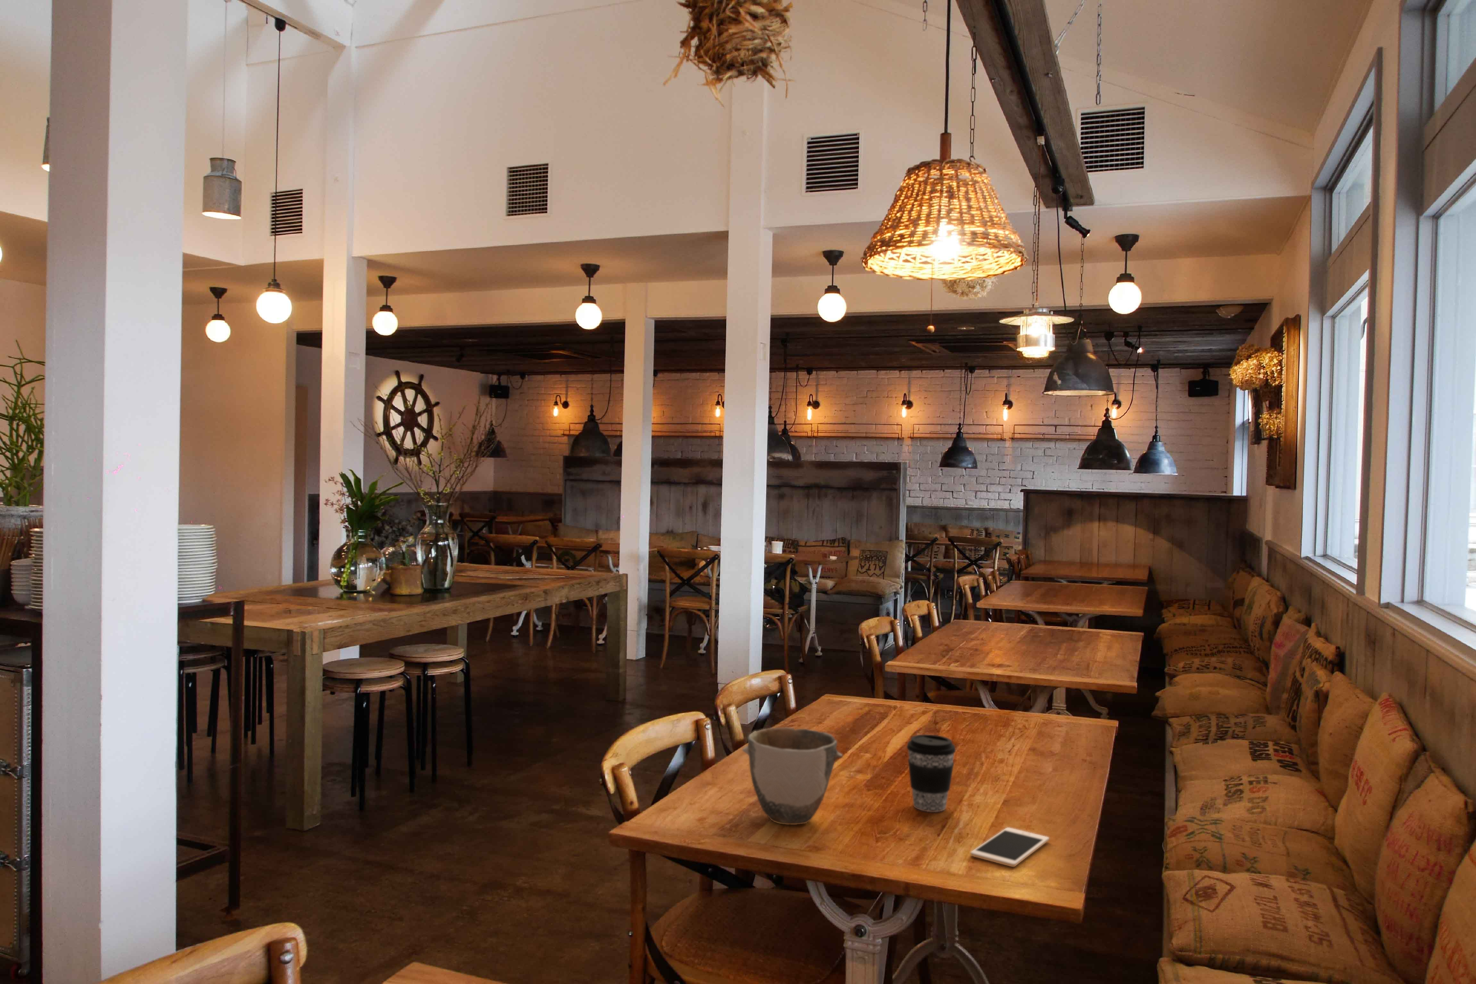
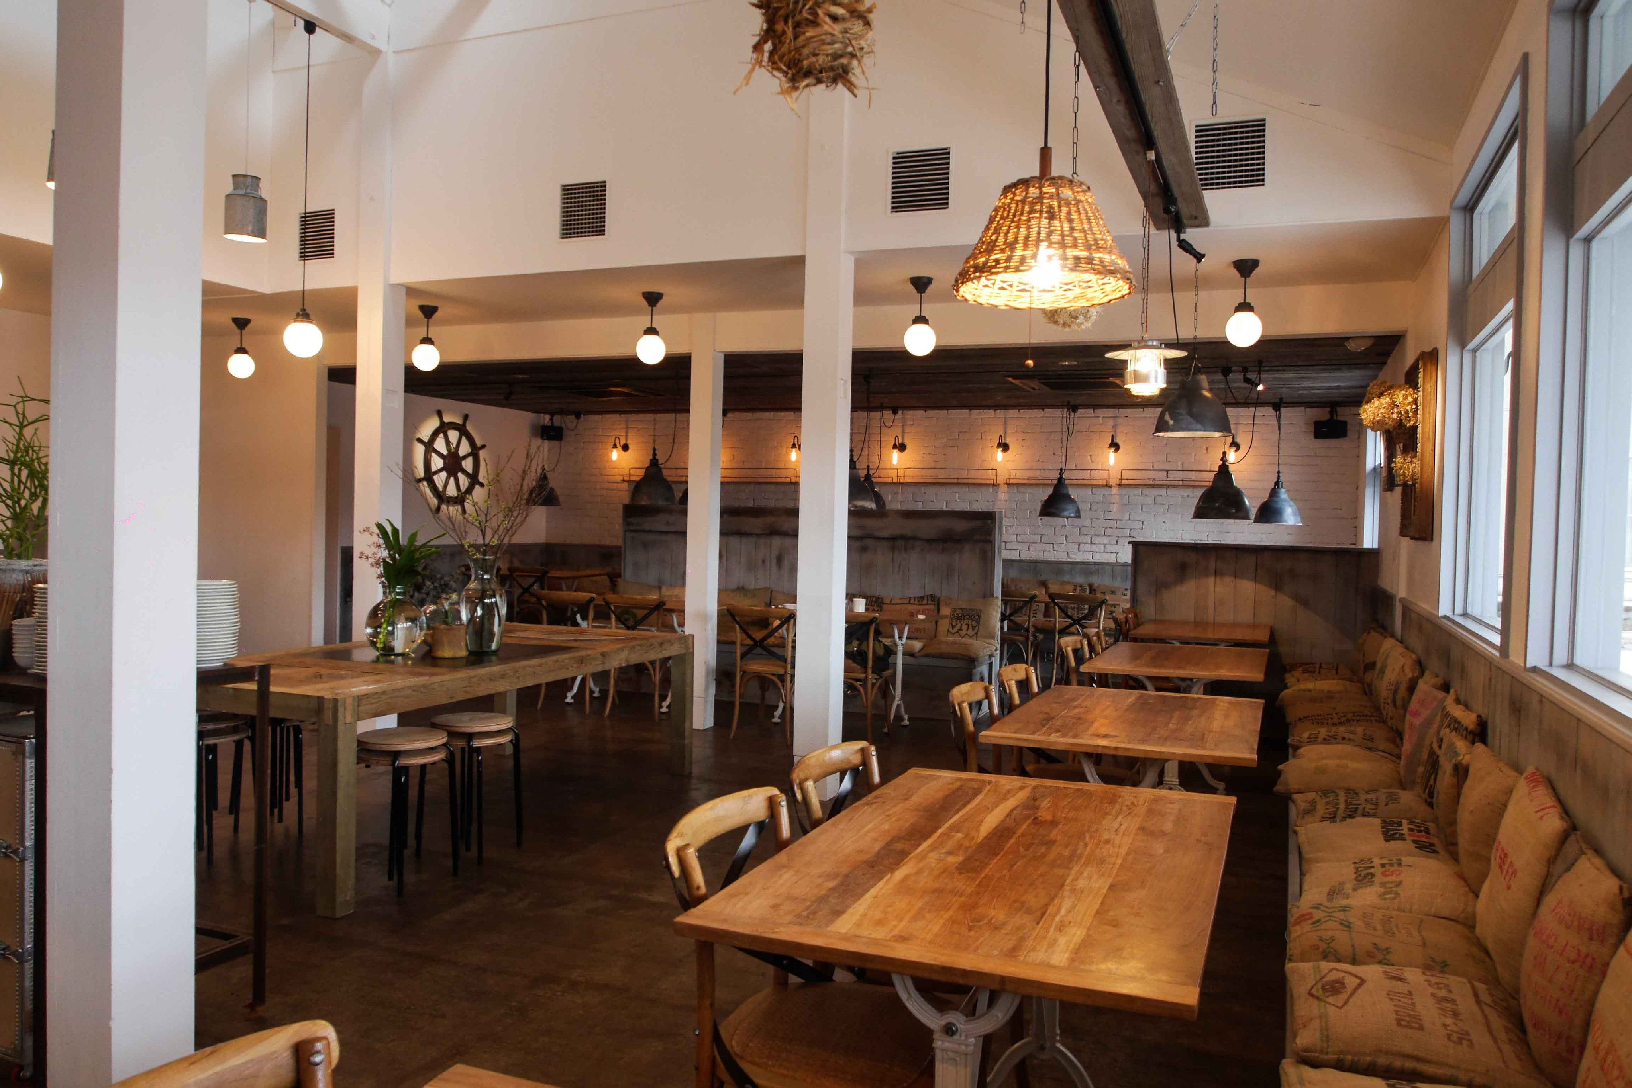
- coffee cup (930, 773)
- ceramic bowl (792, 778)
- cell phone (1010, 846)
